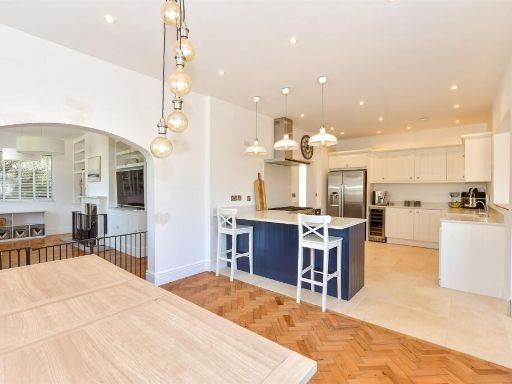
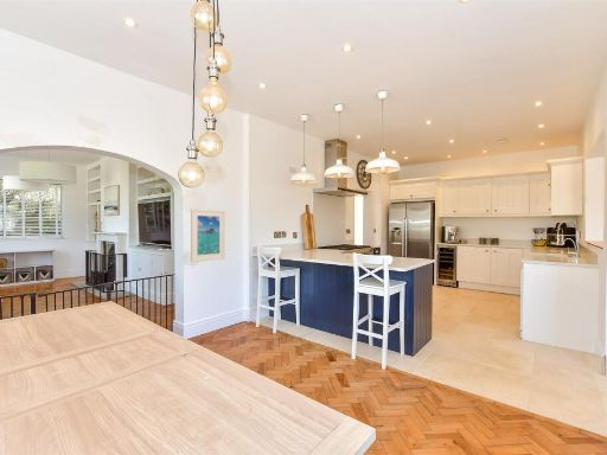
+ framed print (207, 235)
